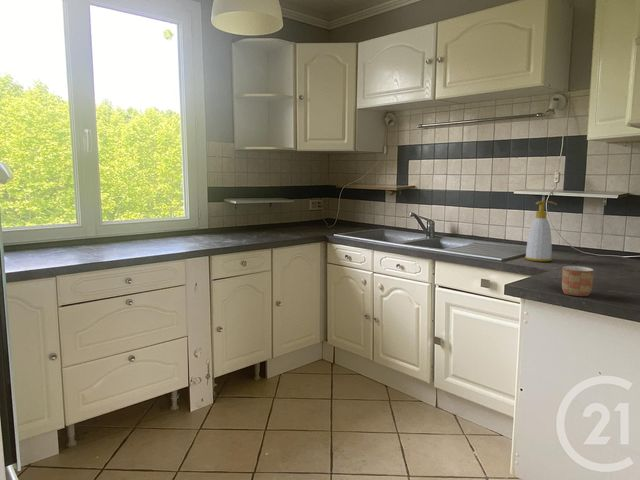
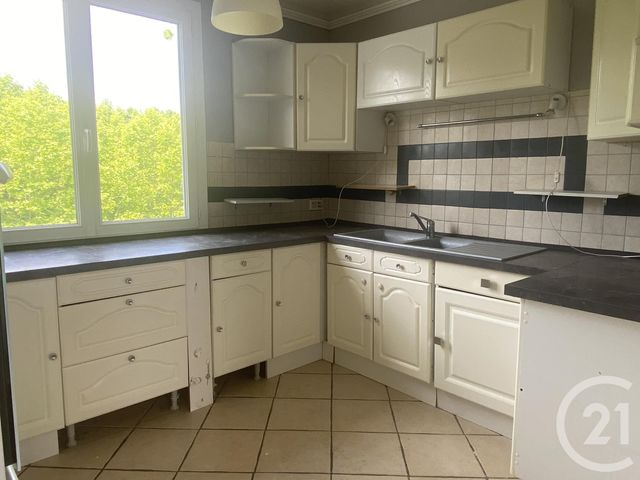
- mug (576, 280)
- soap bottle (540, 230)
